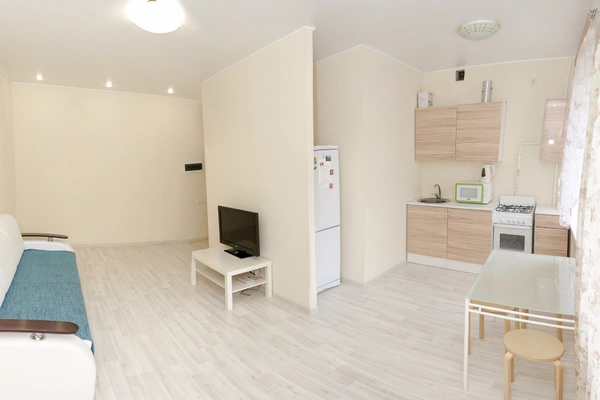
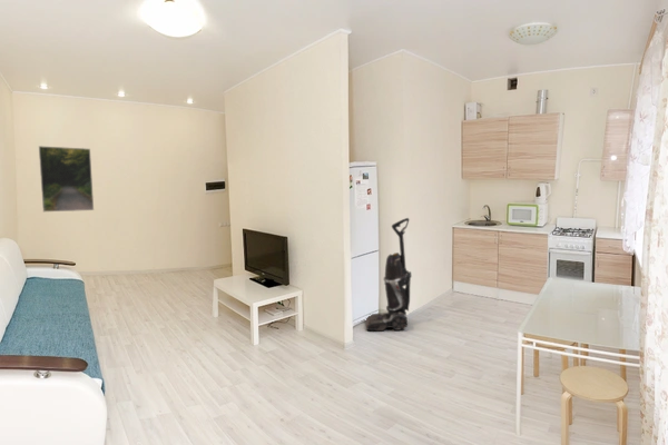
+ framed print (67, 179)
+ vacuum cleaner (387, 271)
